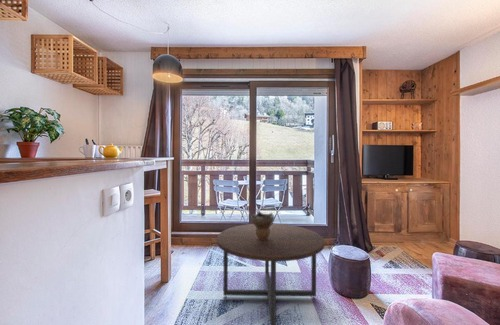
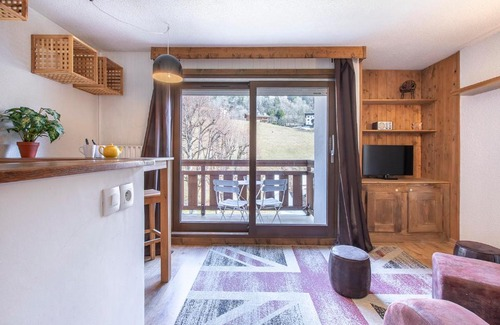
- decorative bowl (263, 225)
- coffee table (268, 266)
